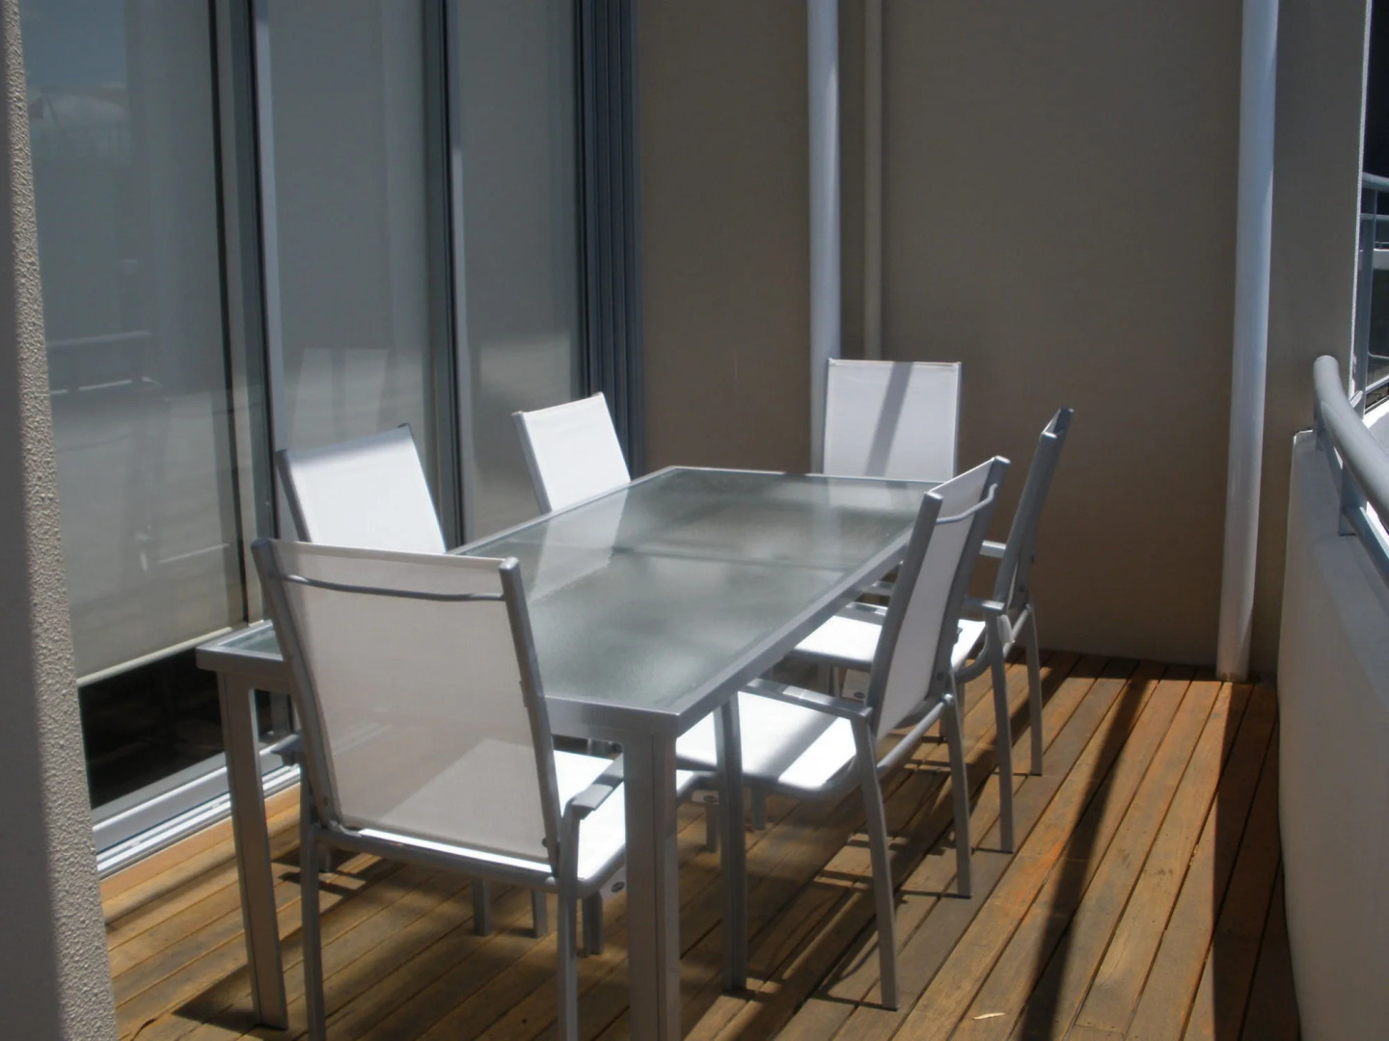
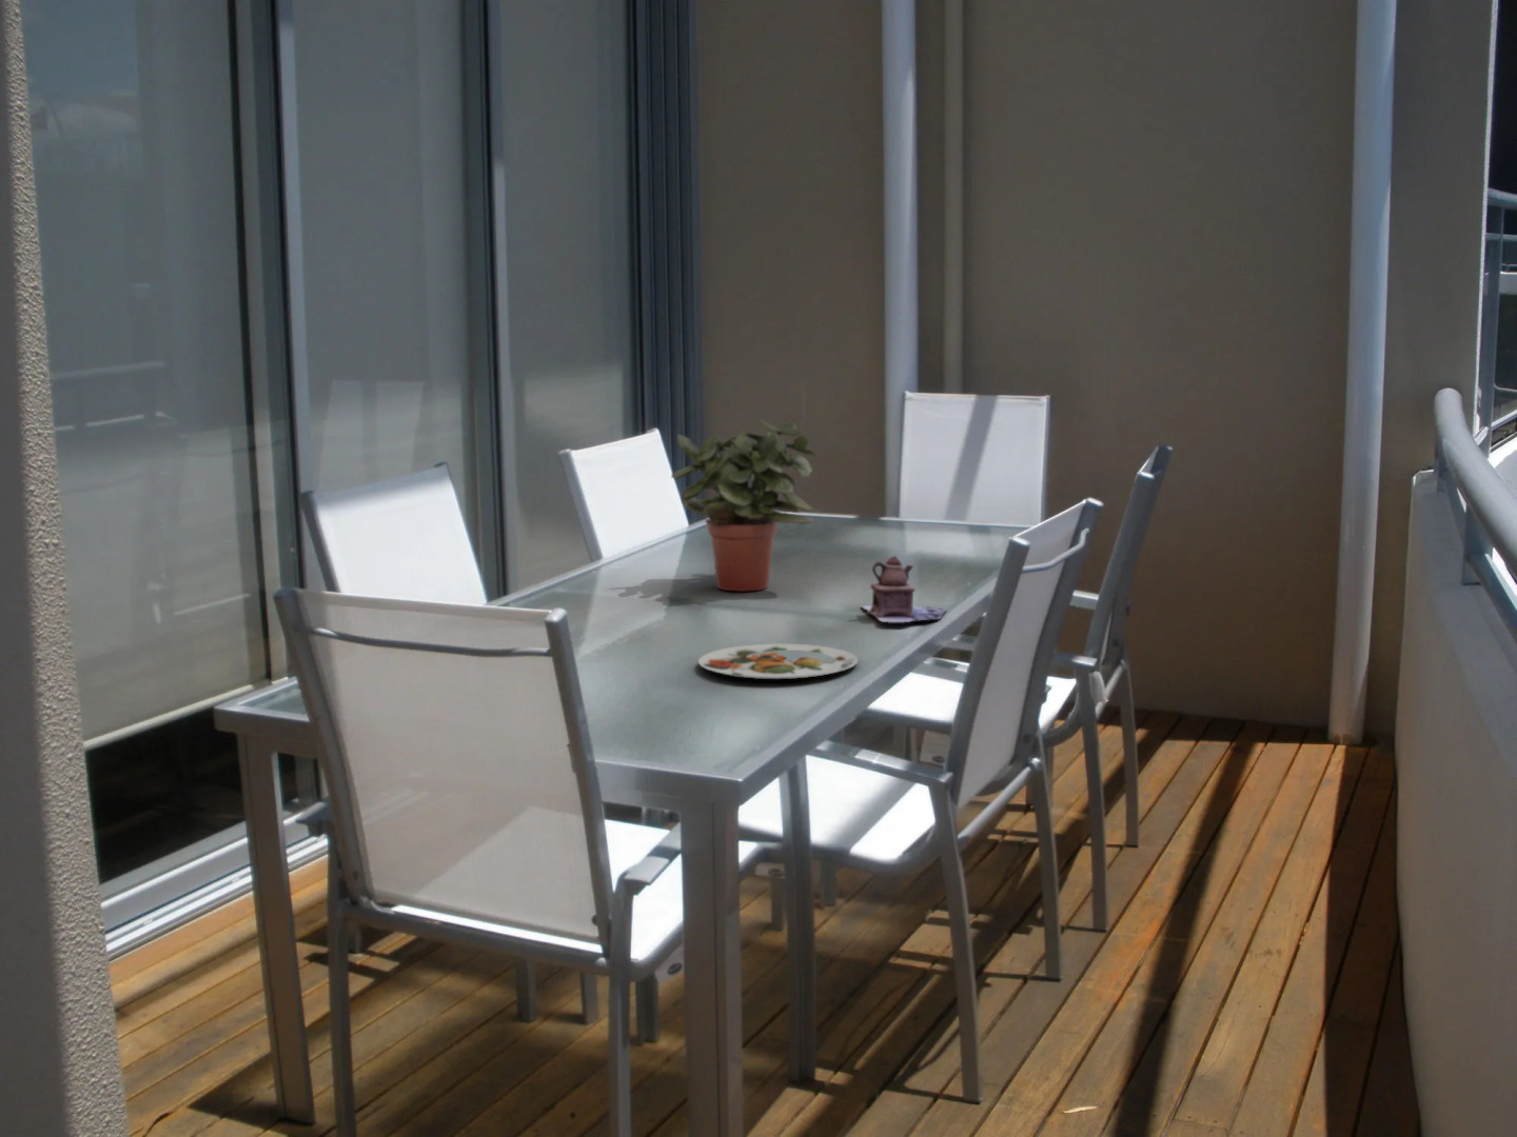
+ potted plant (741, 503)
+ plate (778, 662)
+ teapot (897, 586)
